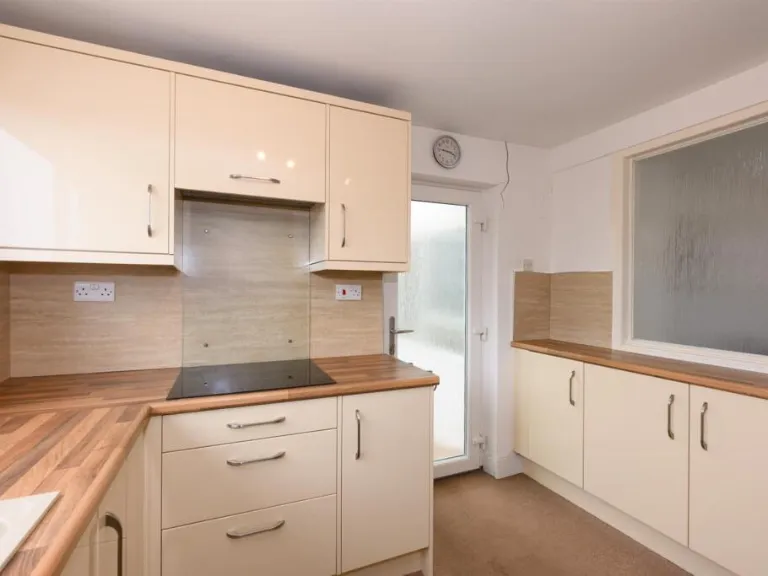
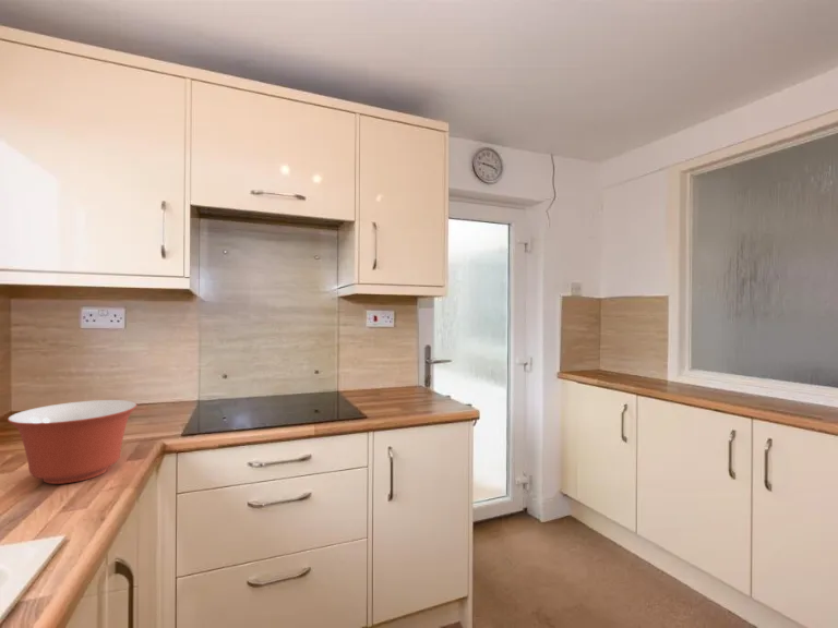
+ mixing bowl (76, 442)
